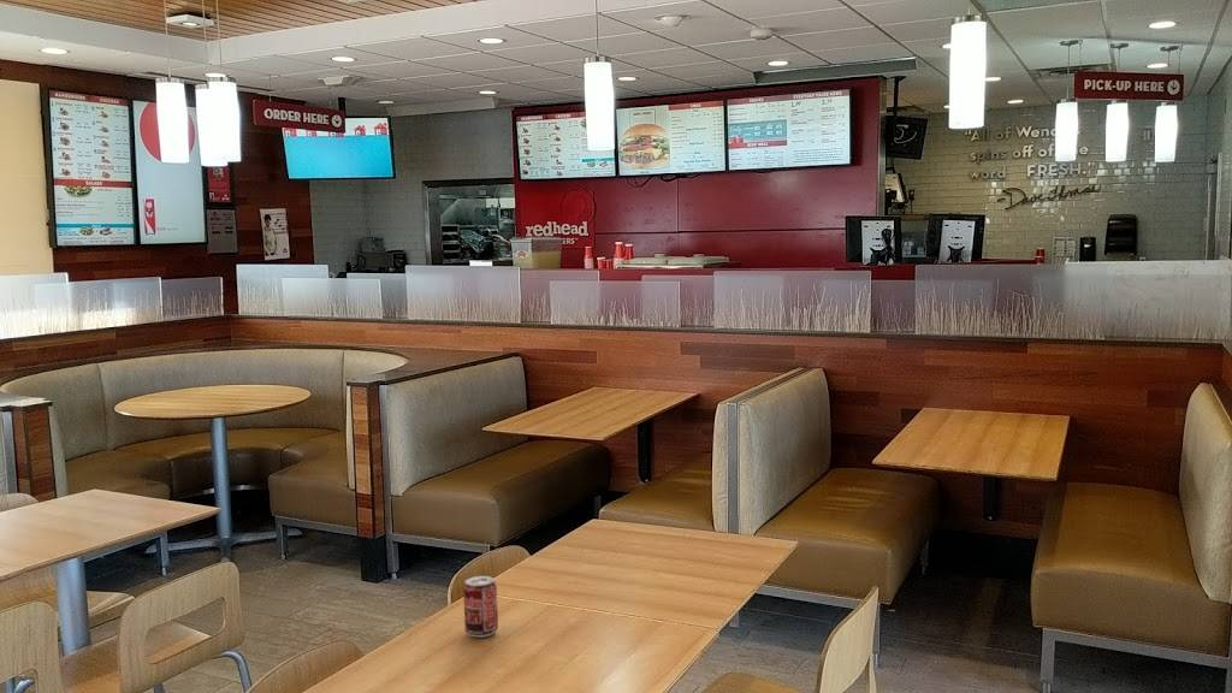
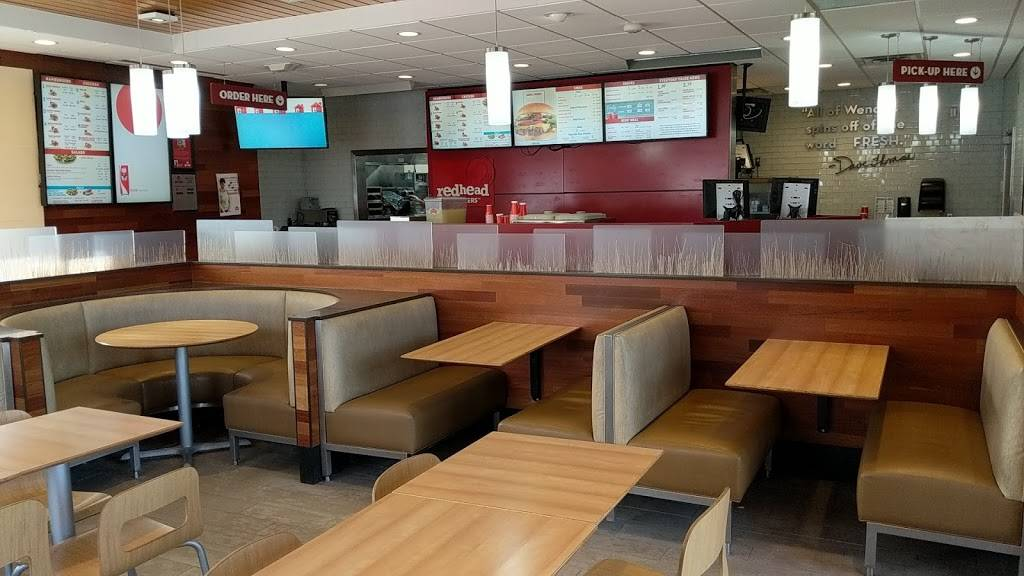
- beverage can (480, 605)
